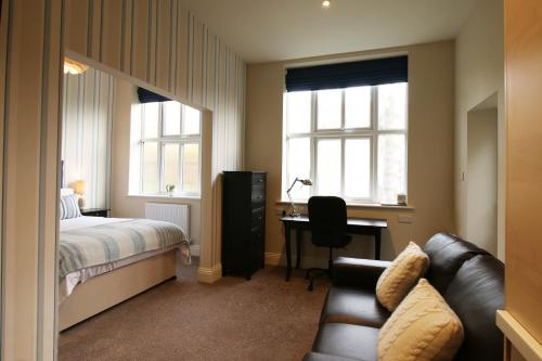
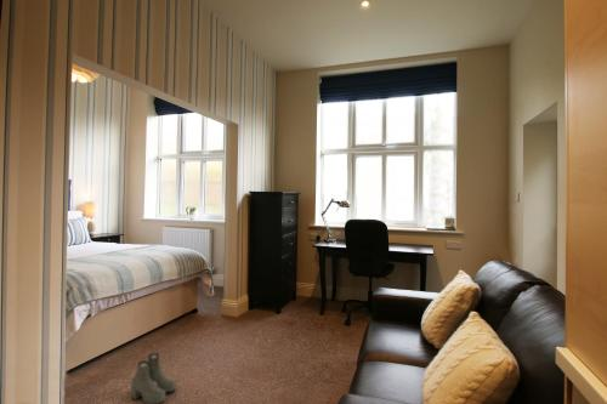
+ boots (154, 376)
